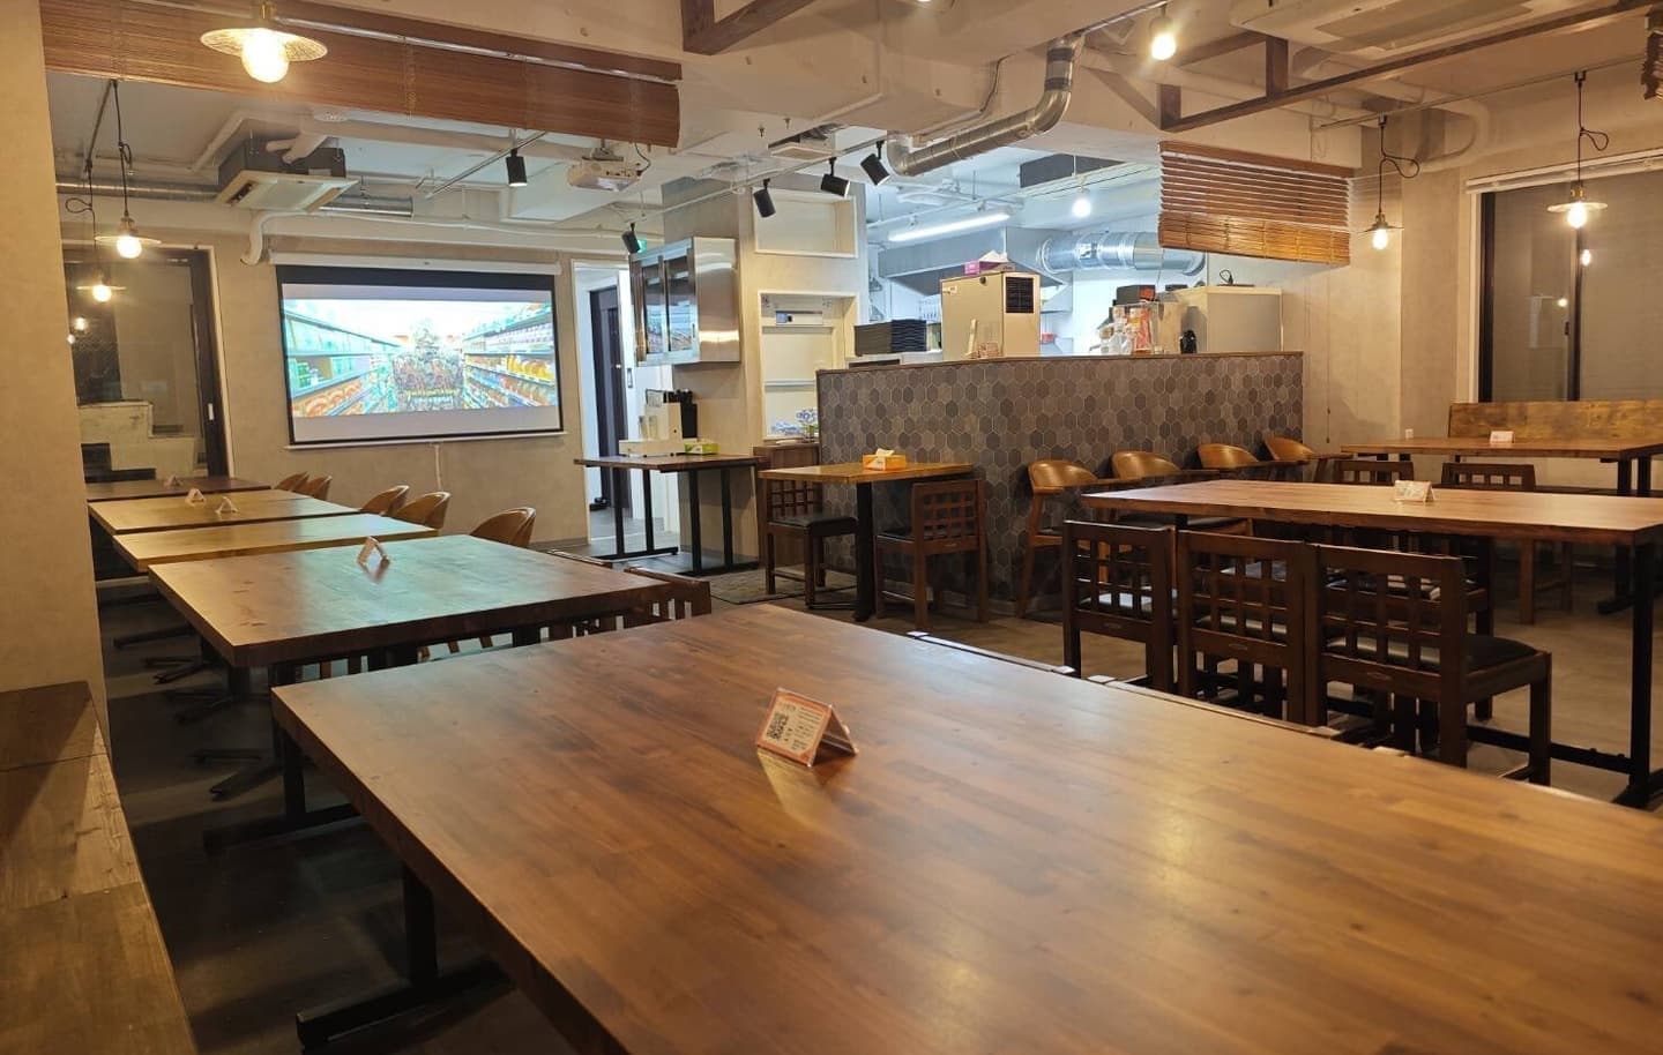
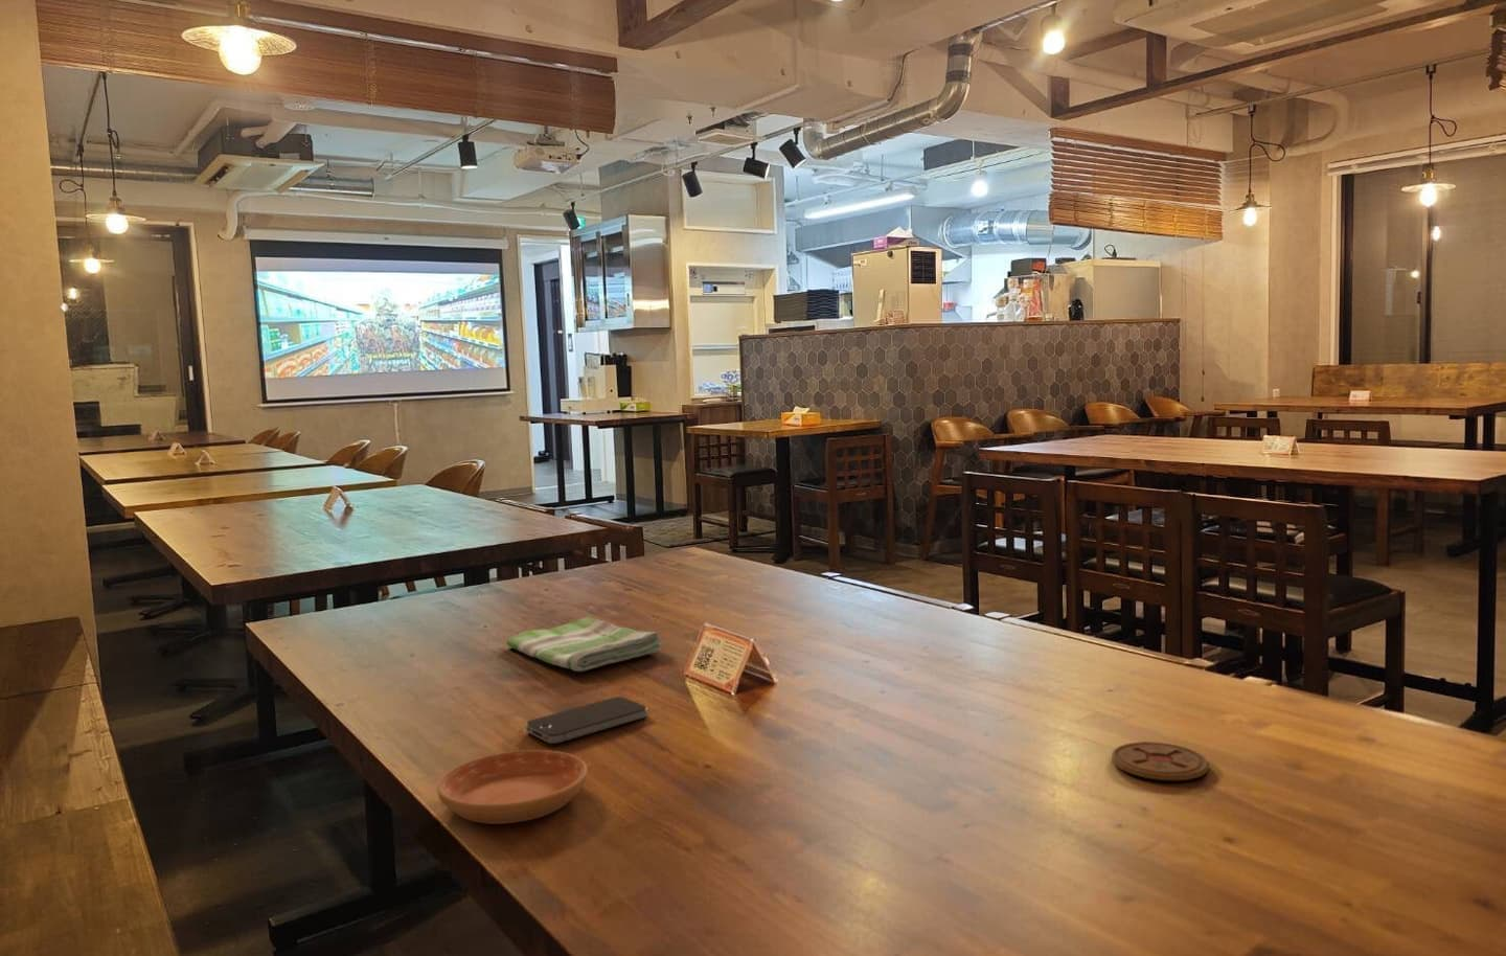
+ dish towel (582, 639)
+ smartphone (587, 719)
+ saucer (514, 788)
+ coaster (1159, 761)
